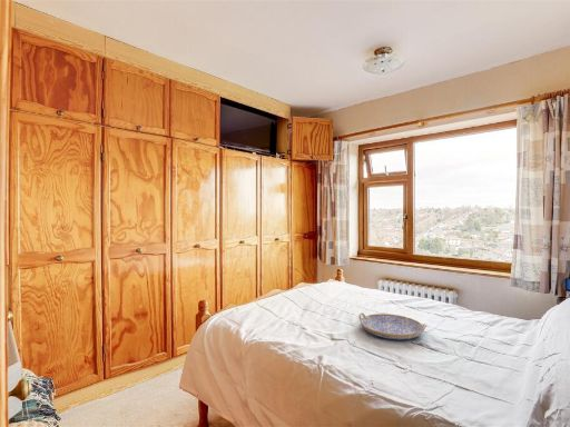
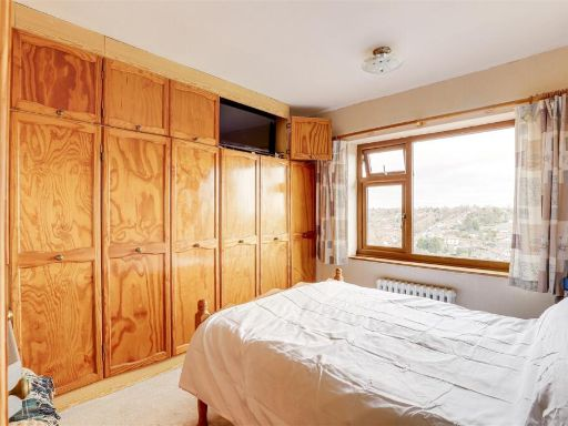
- serving tray (391, 325)
